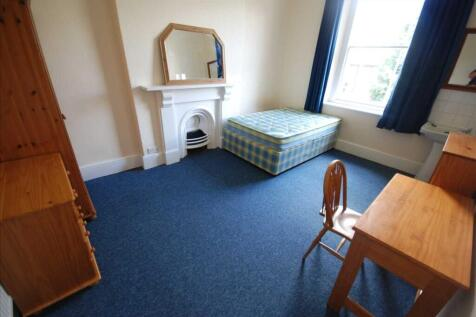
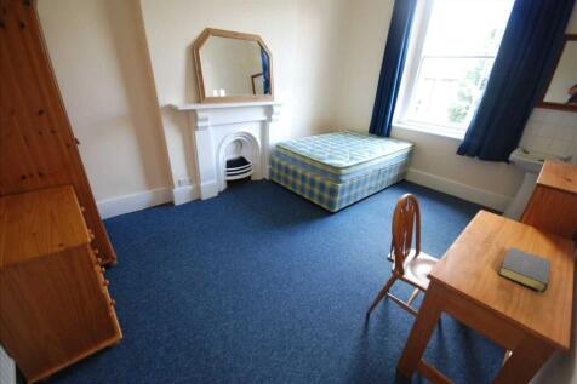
+ bible (526, 264)
